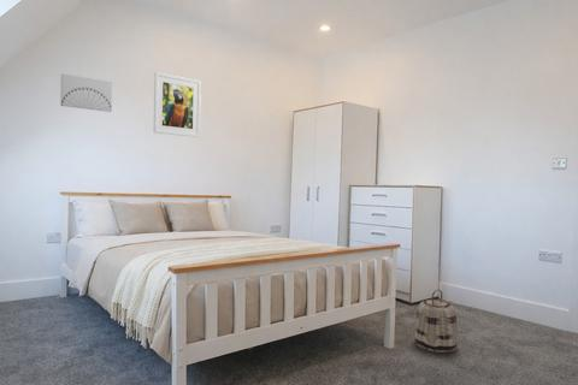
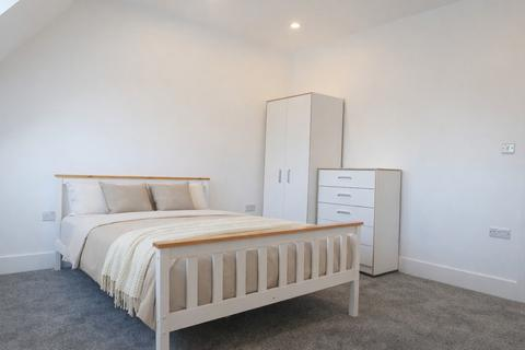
- wall art (87, 93)
- basket (436, 316)
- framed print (177, 106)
